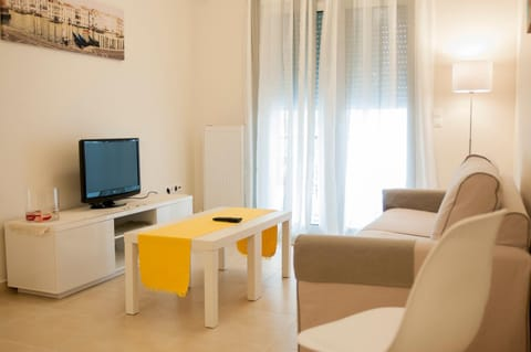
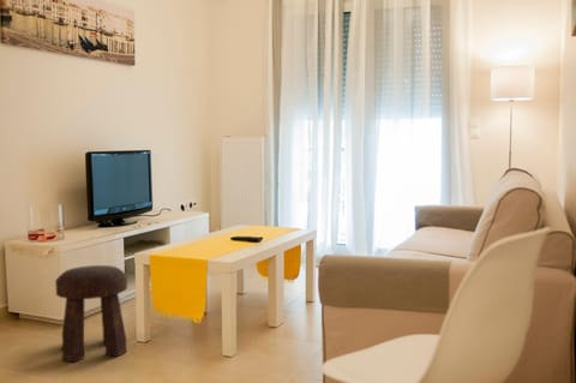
+ stool (101, 309)
